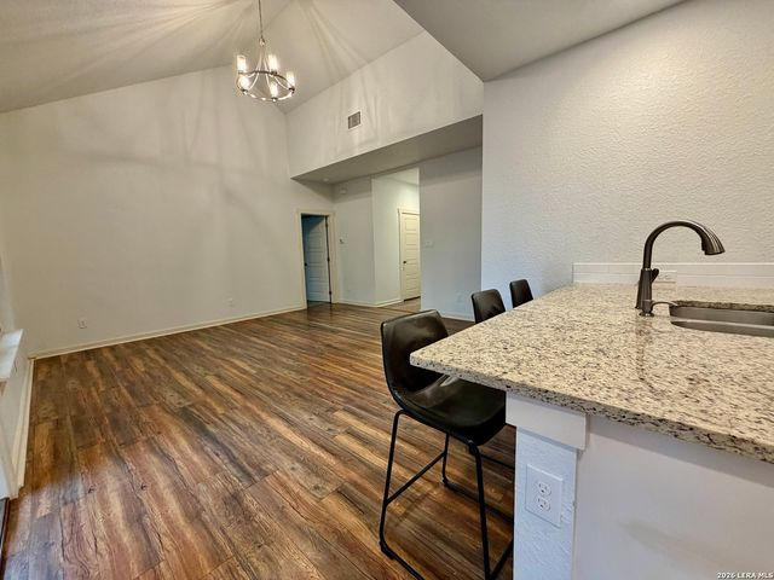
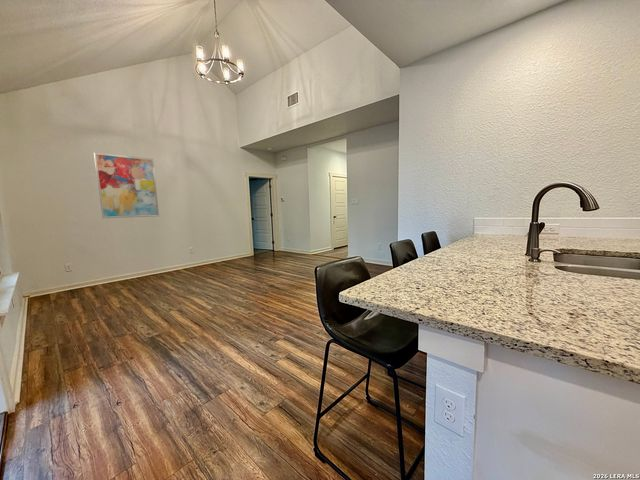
+ wall art (129, 187)
